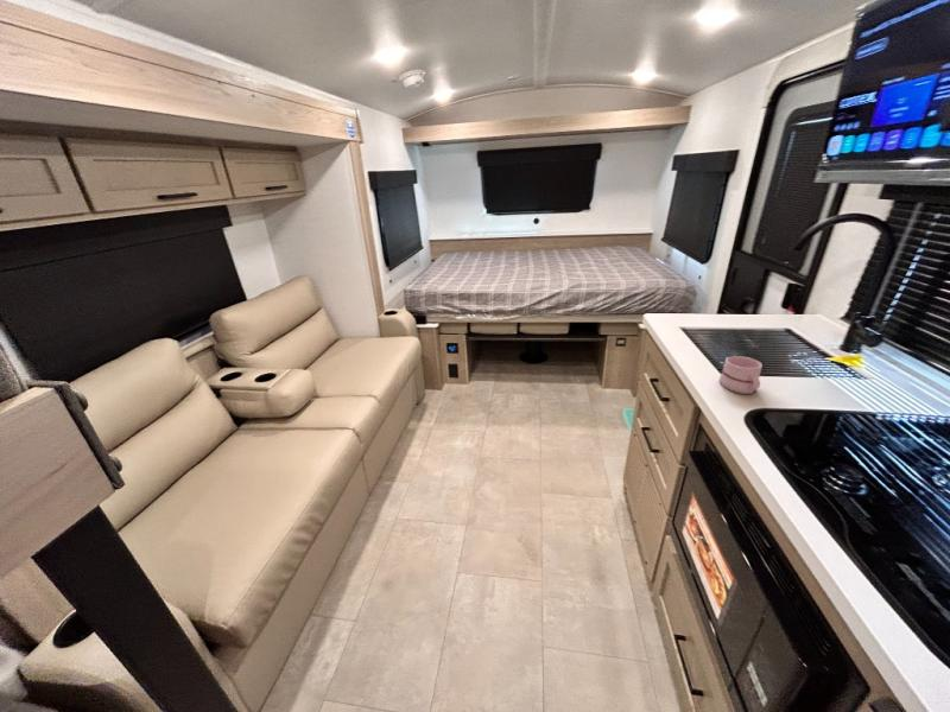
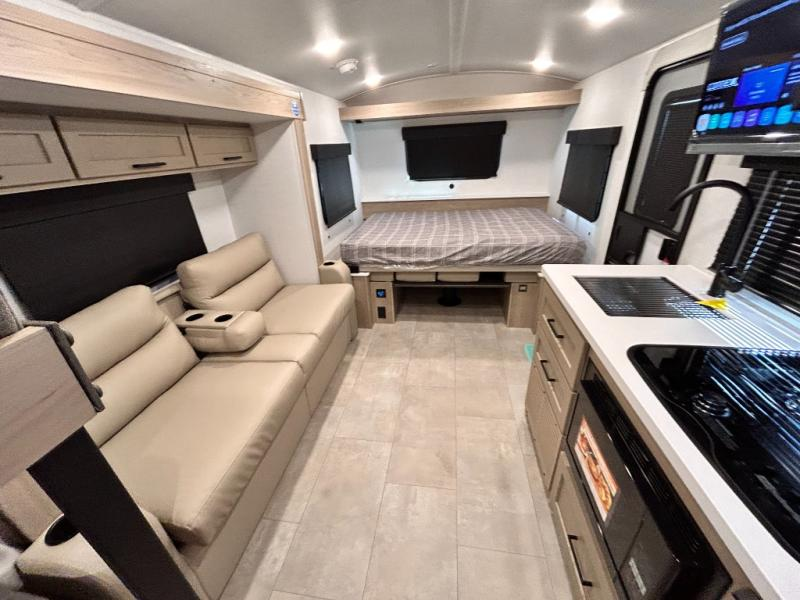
- mug (742, 375)
